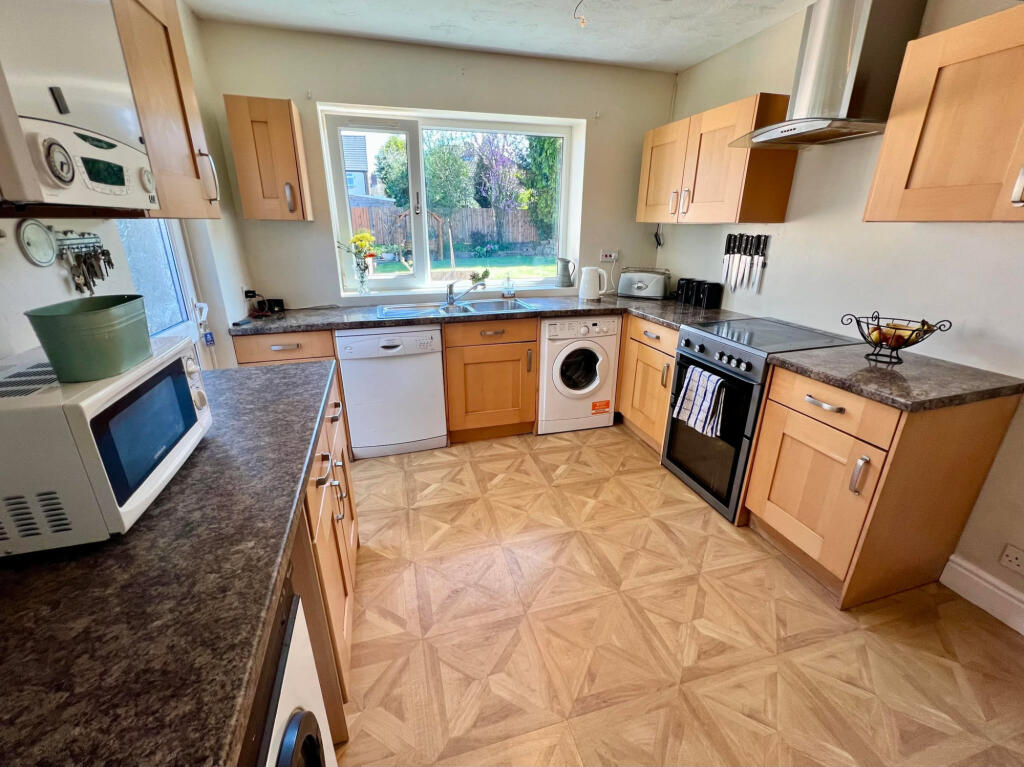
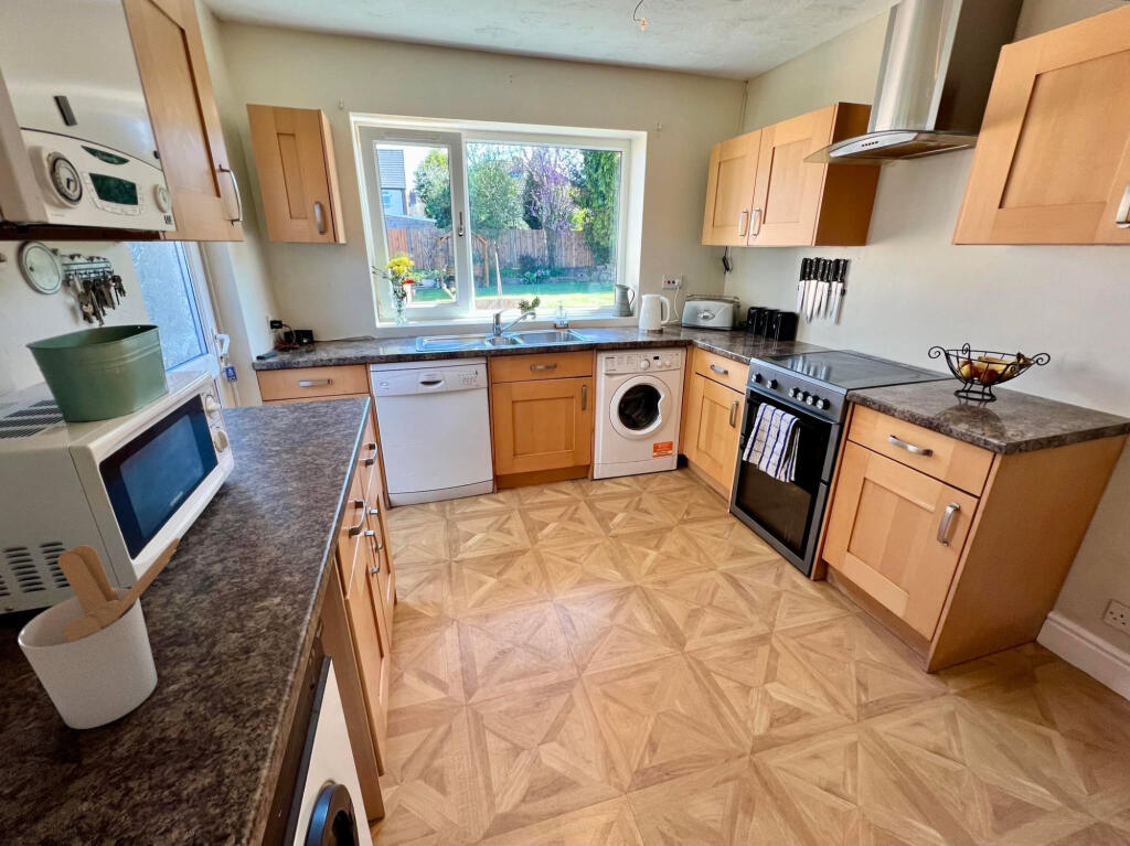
+ utensil holder (120, 627)
